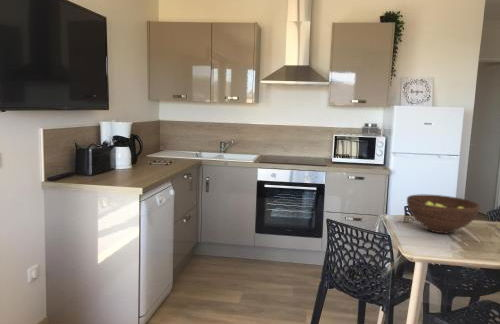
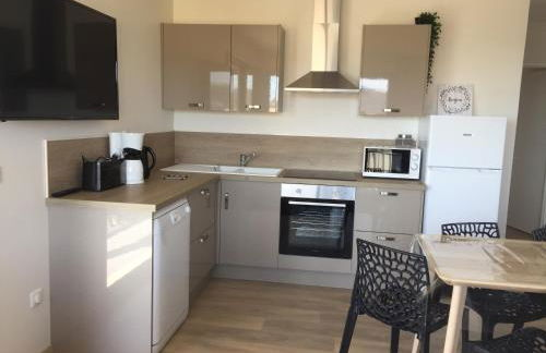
- fruit bowl (440, 215)
